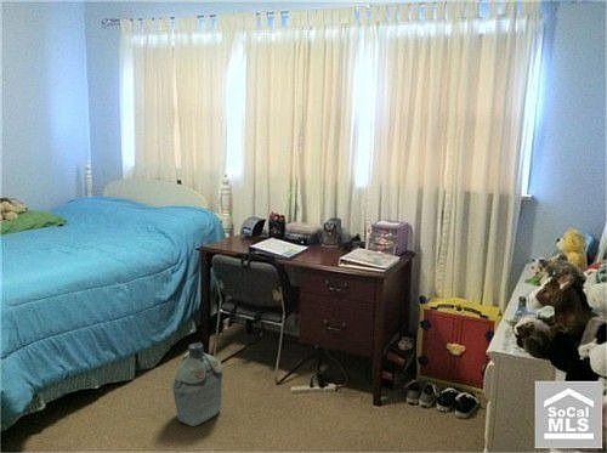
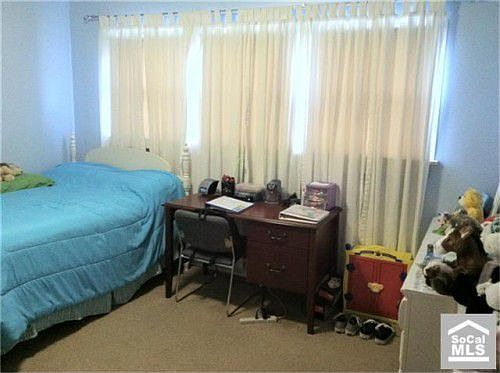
- military canteen (198, 380)
